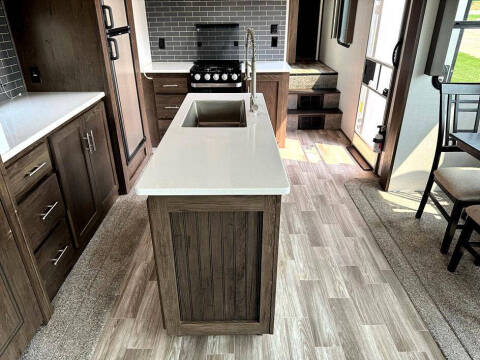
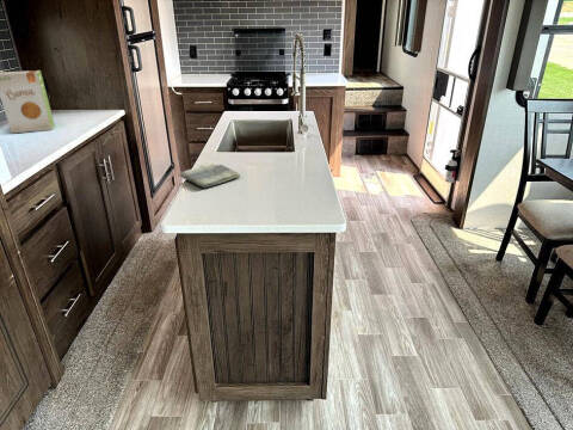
+ dish towel (210, 173)
+ food box (25, 102)
